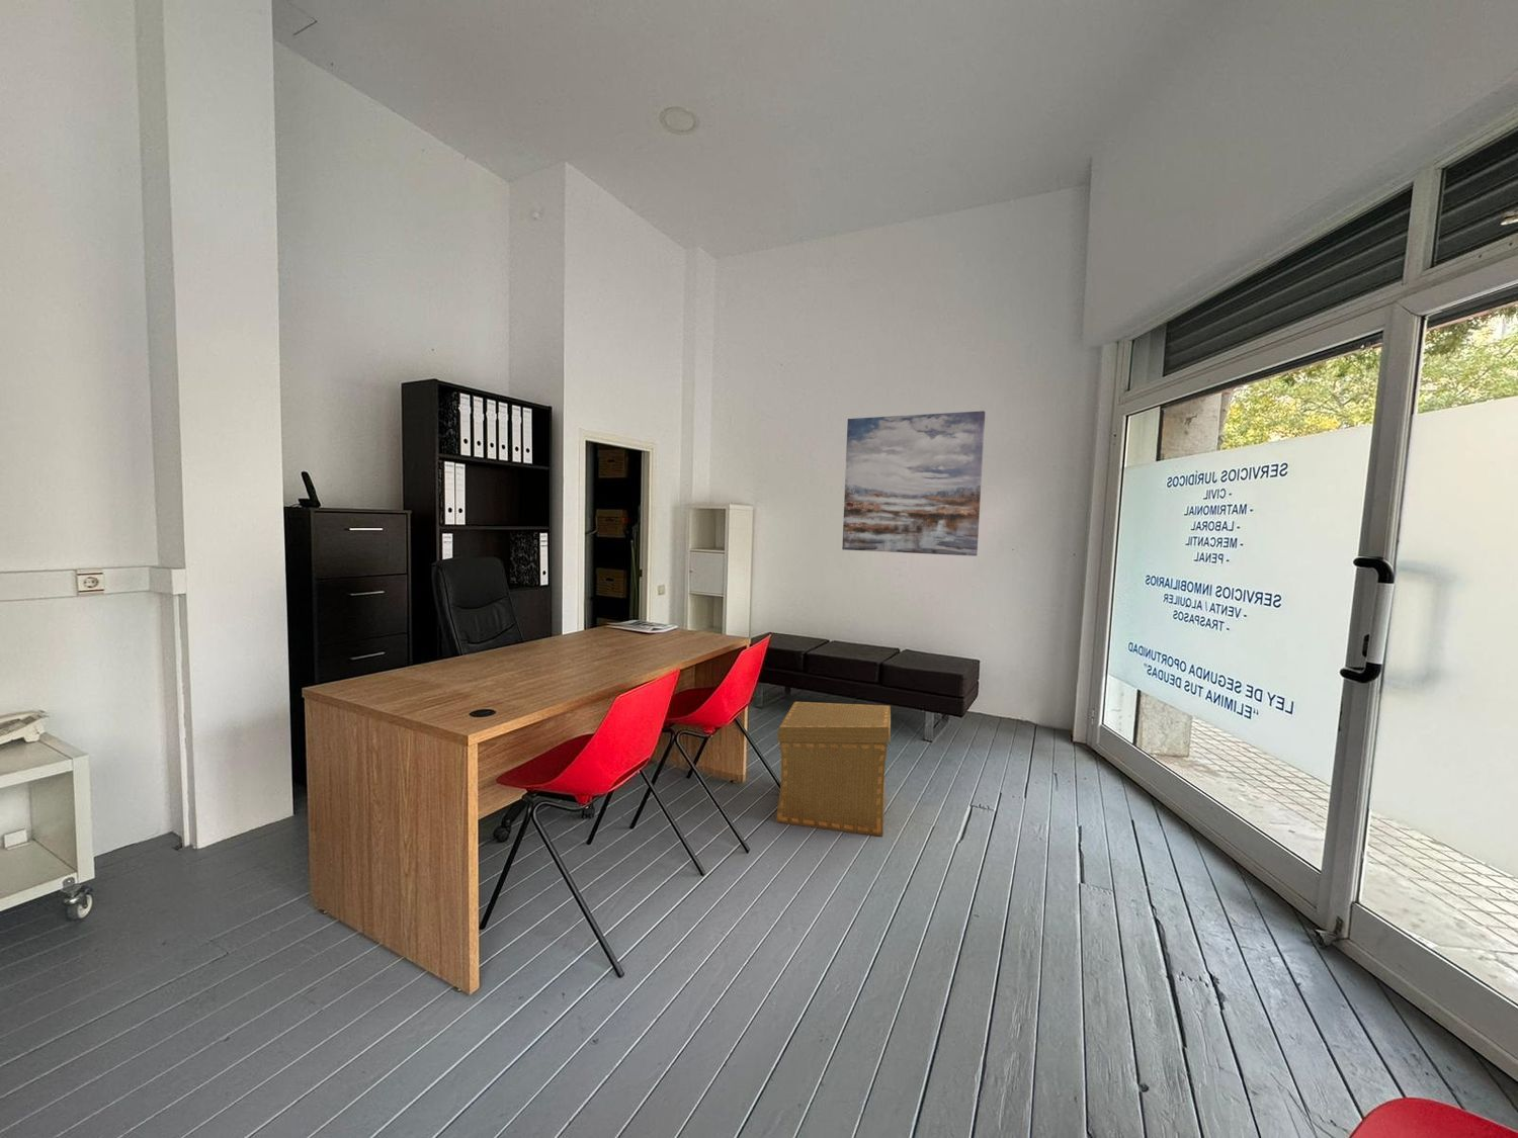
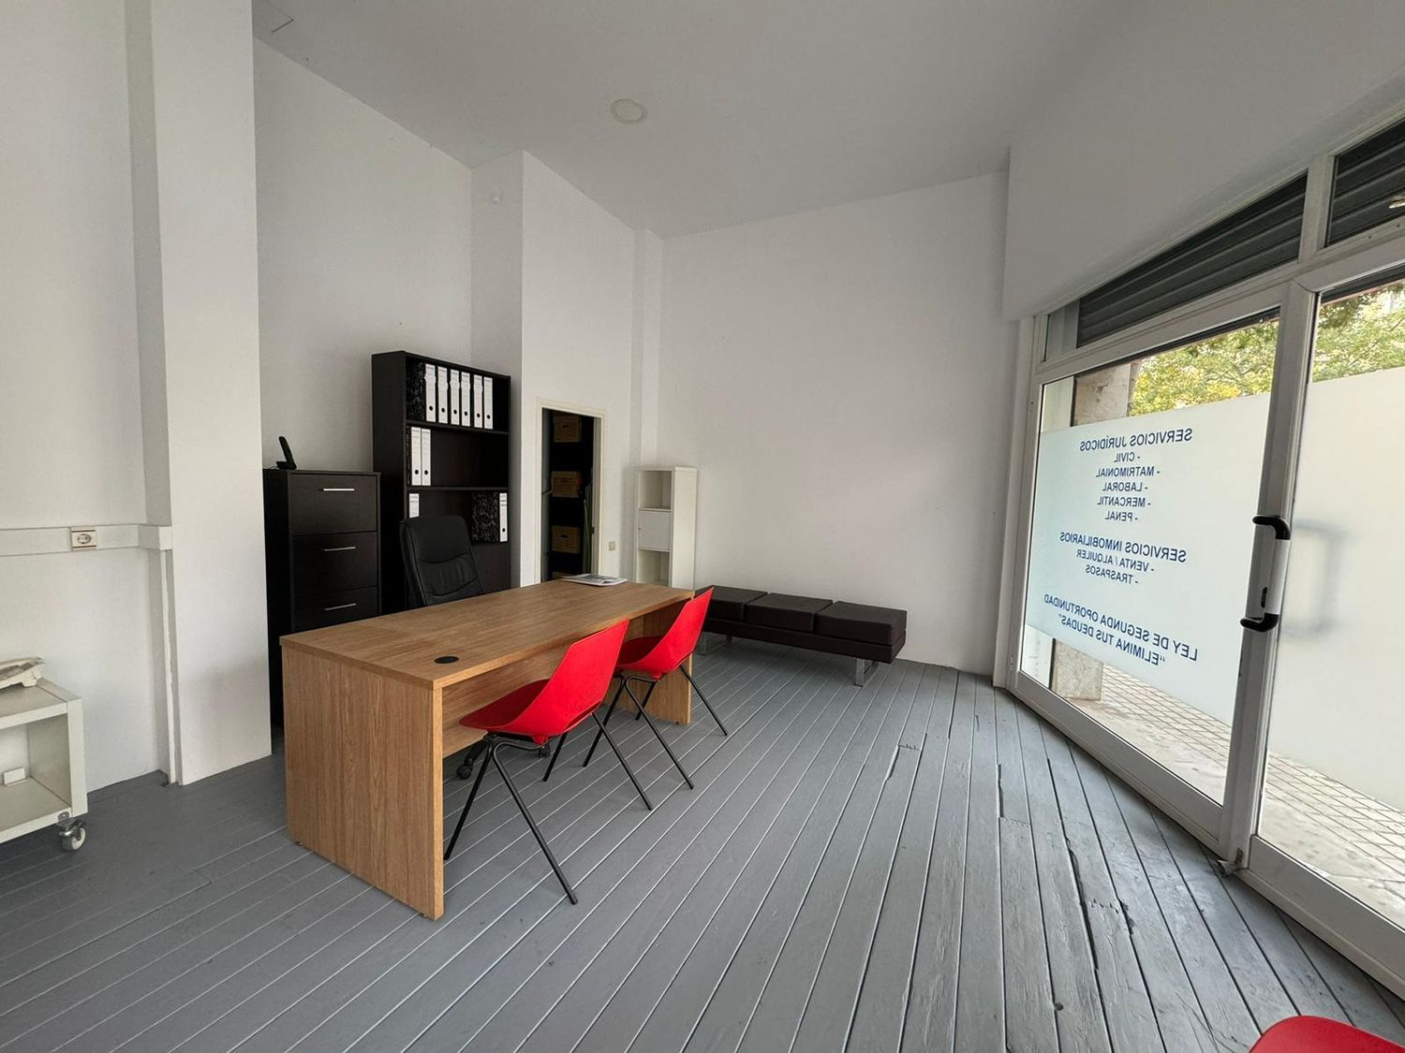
- cardboard box (834, 758)
- wall art (908, 484)
